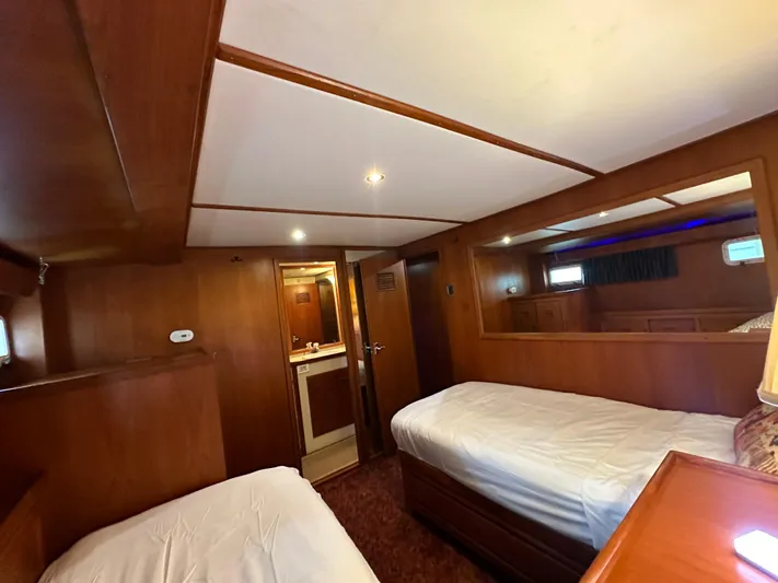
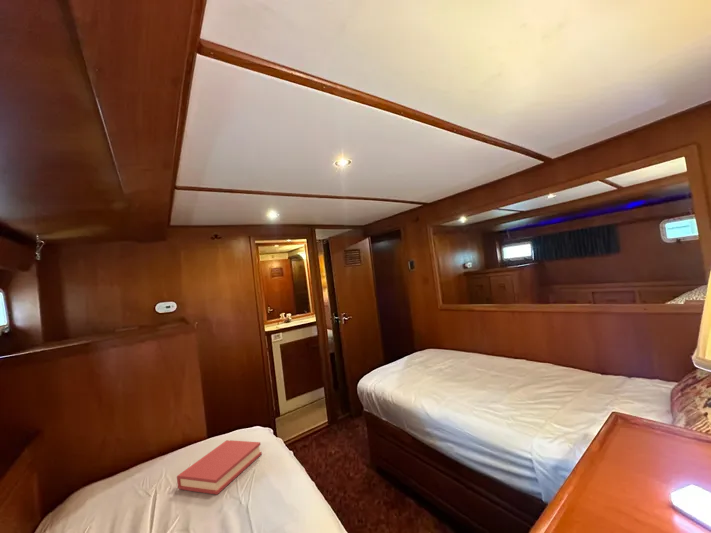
+ hardback book (221, 464)
